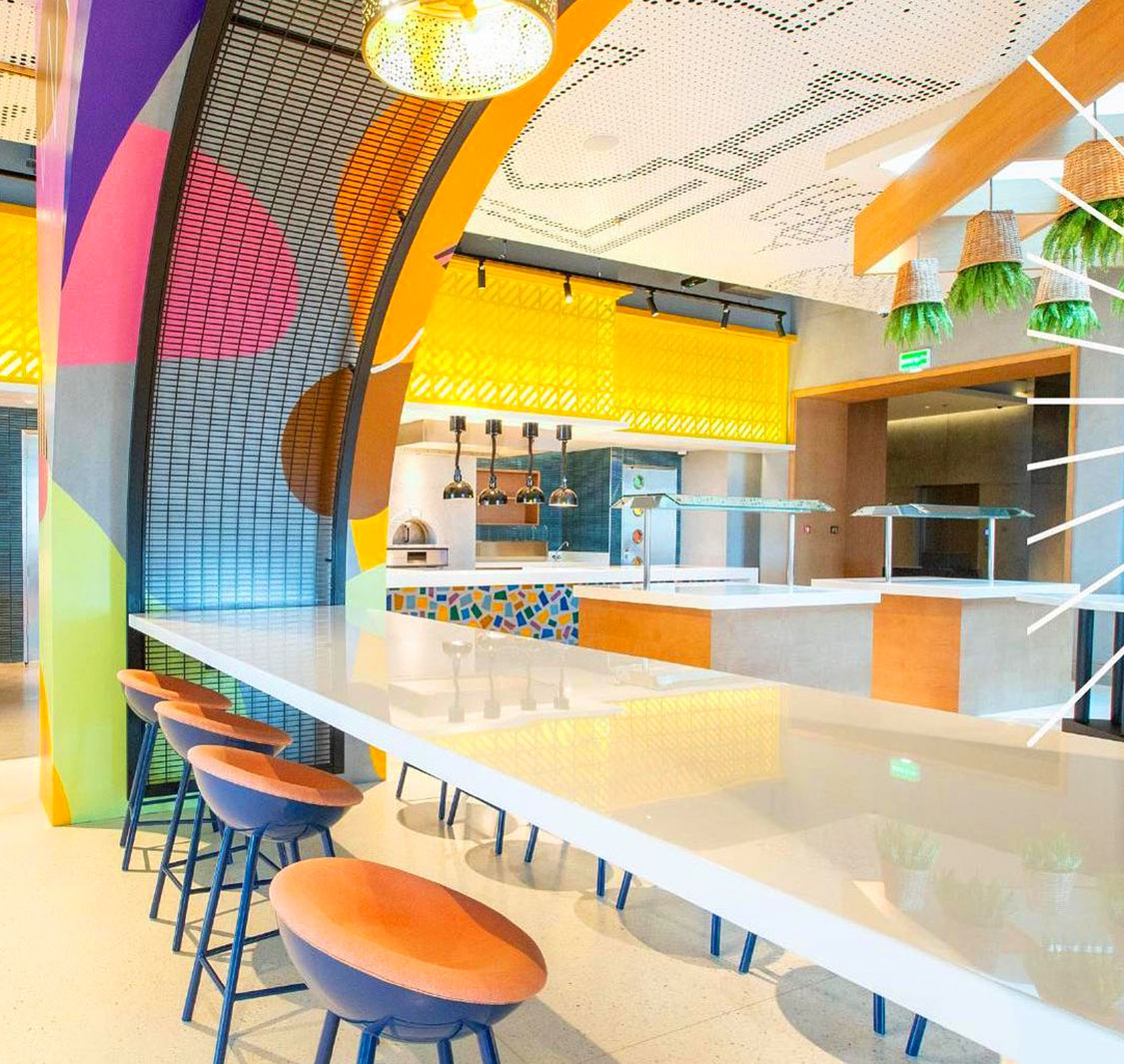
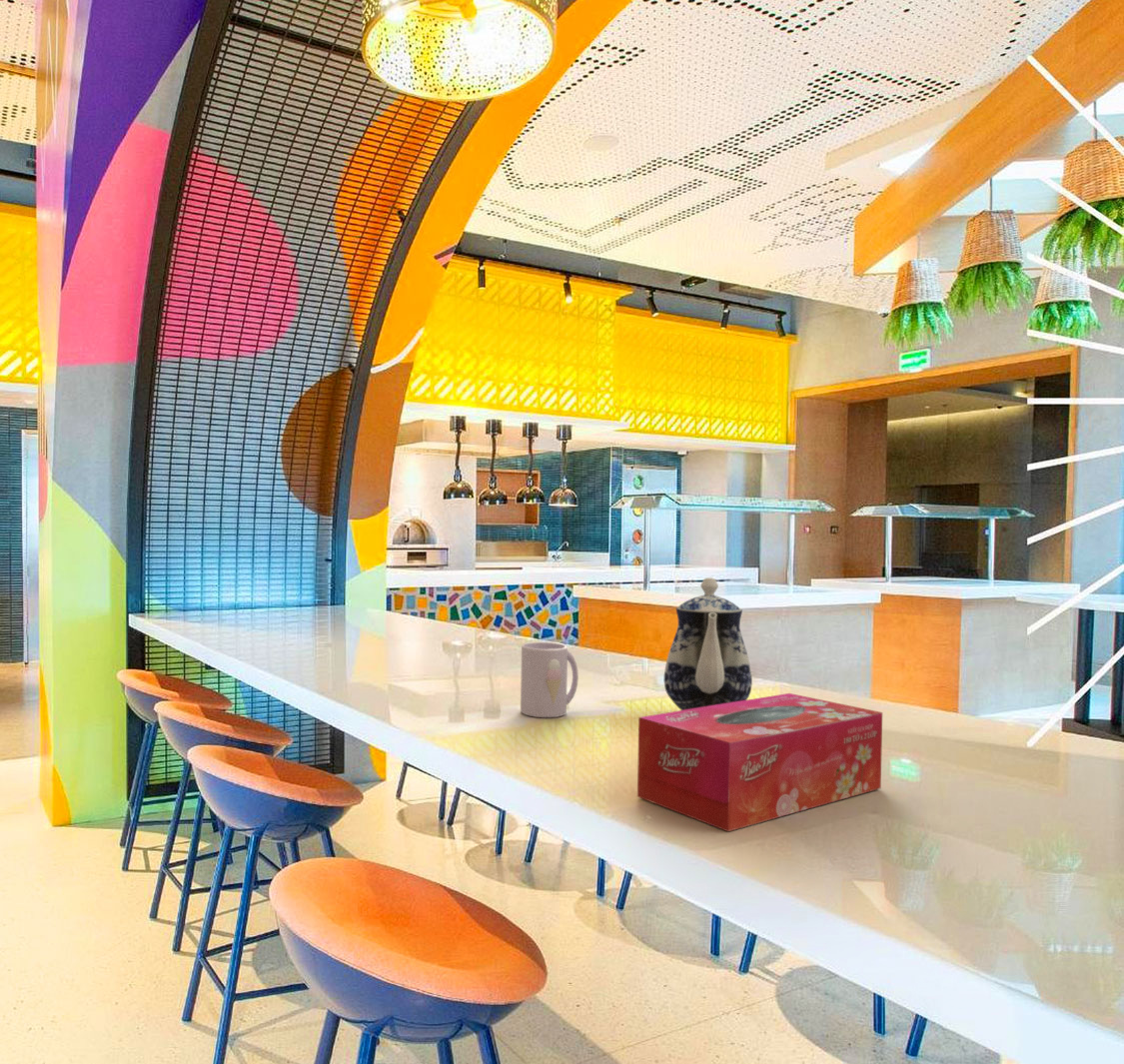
+ teapot (707, 649)
+ tissue box (762, 753)
+ mug (551, 678)
